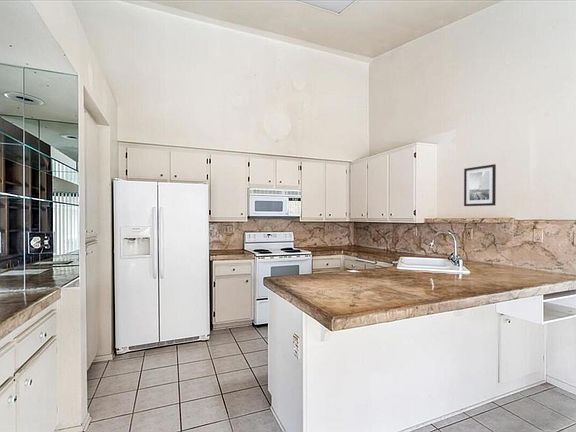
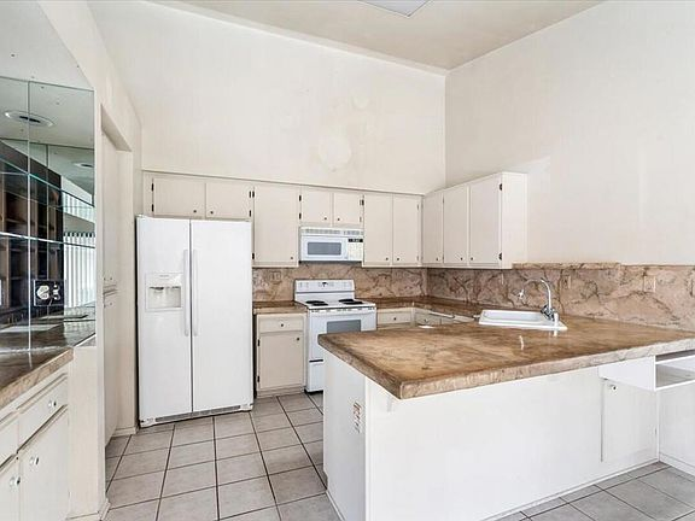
- wall art (479, 186)
